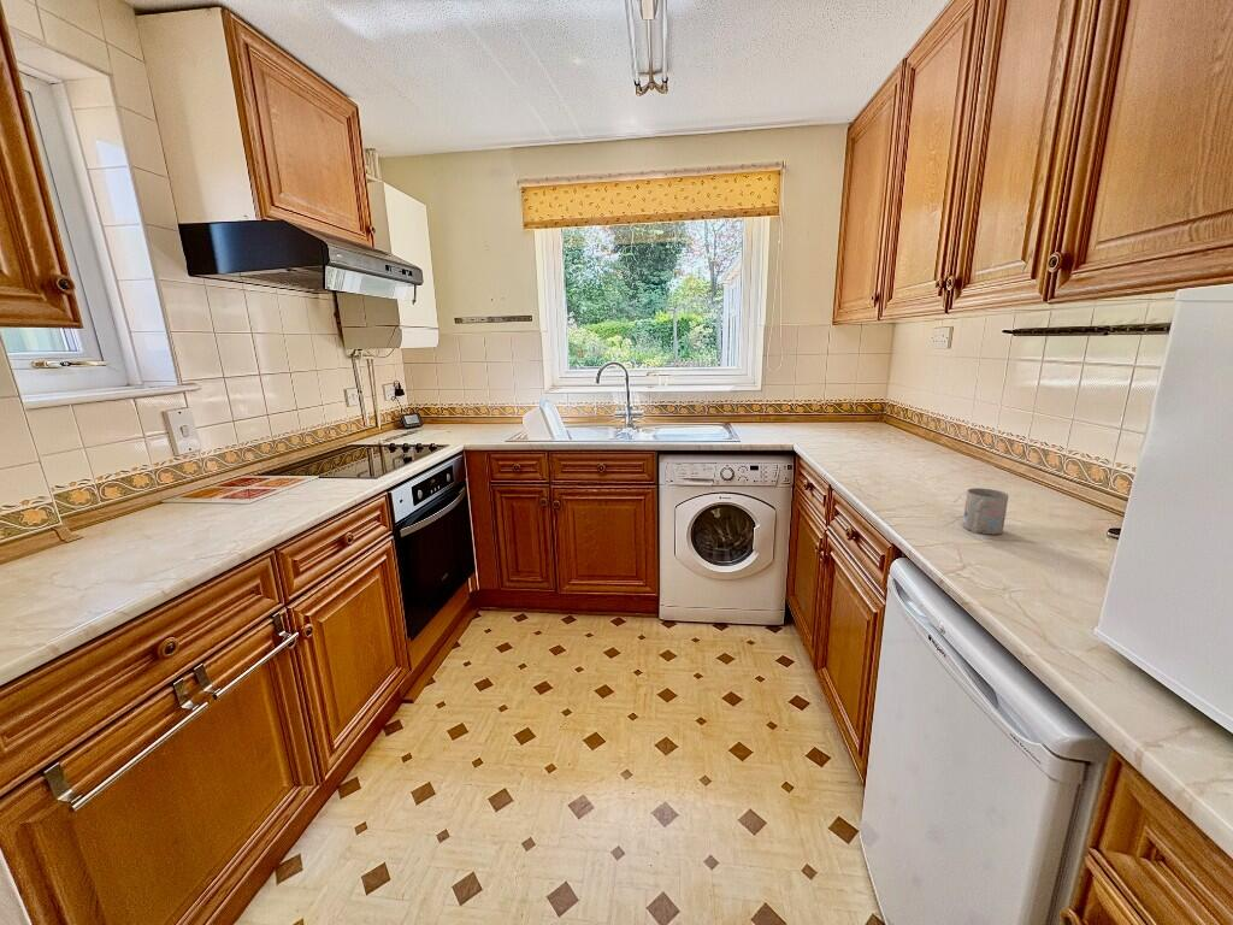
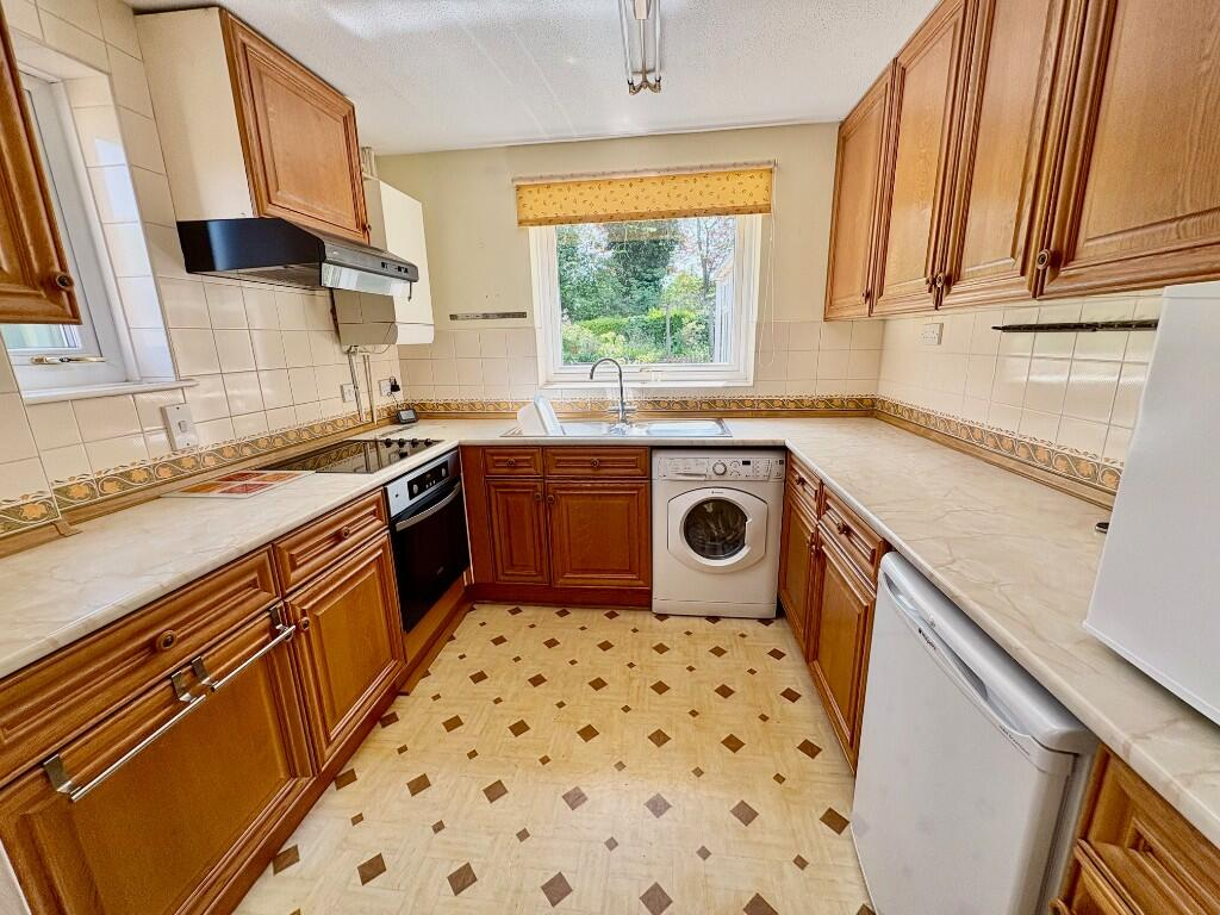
- mug (983, 512)
